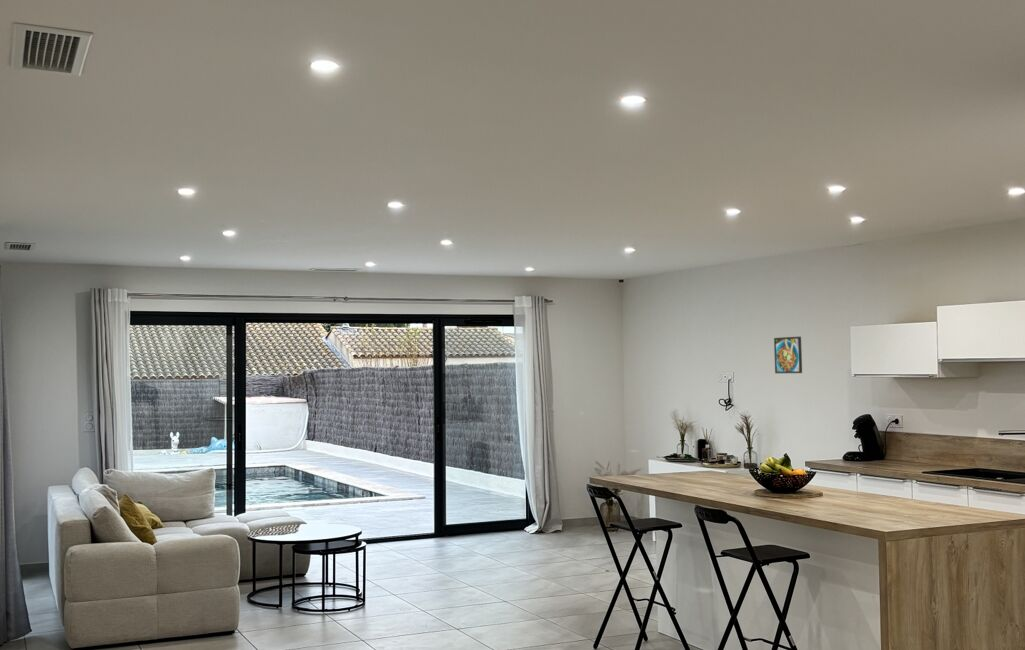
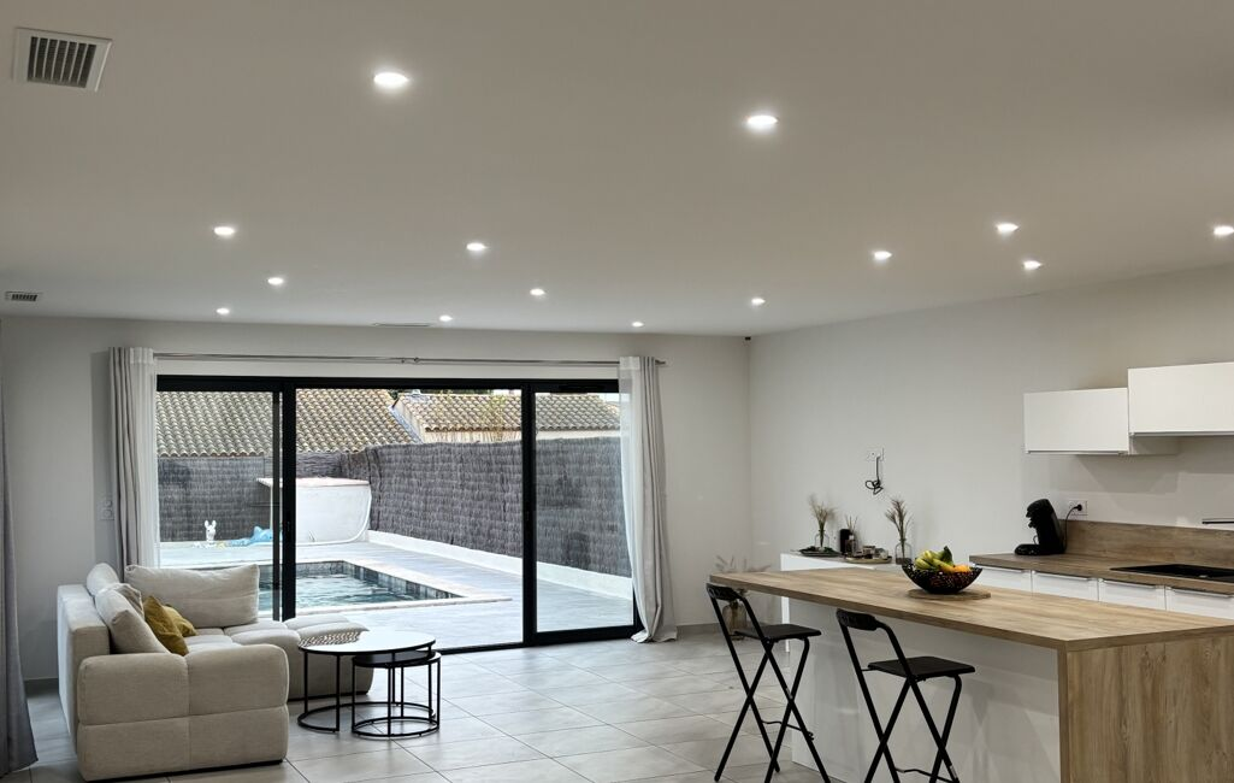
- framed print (787, 355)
